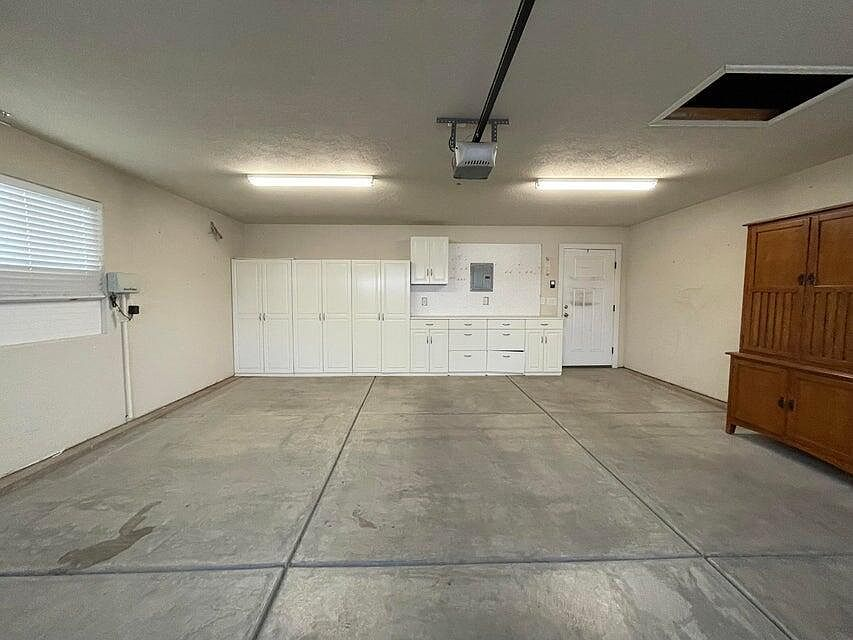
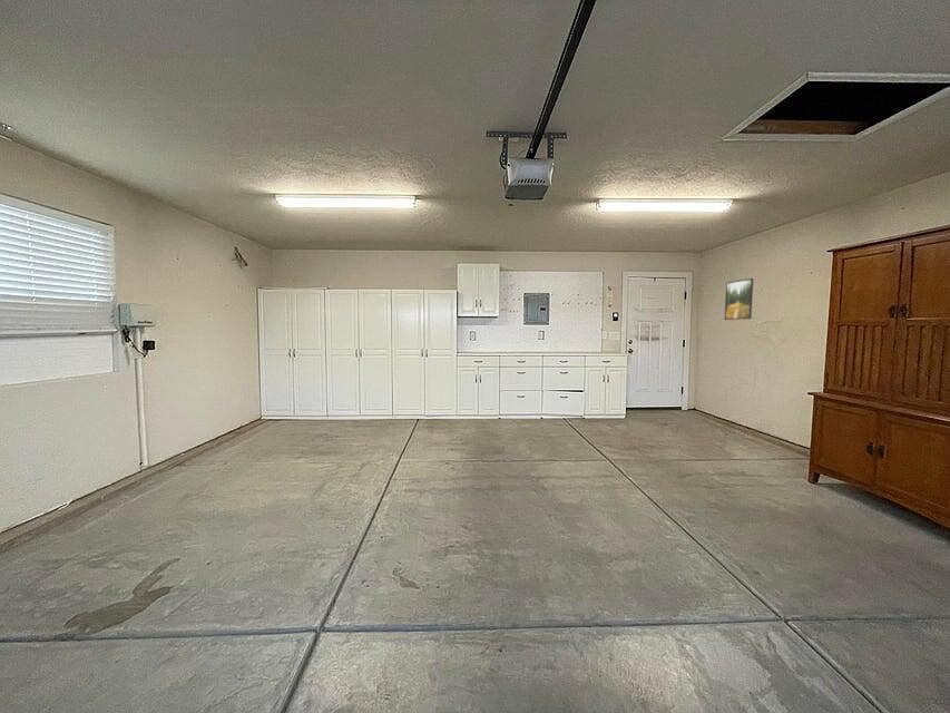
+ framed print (737, 300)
